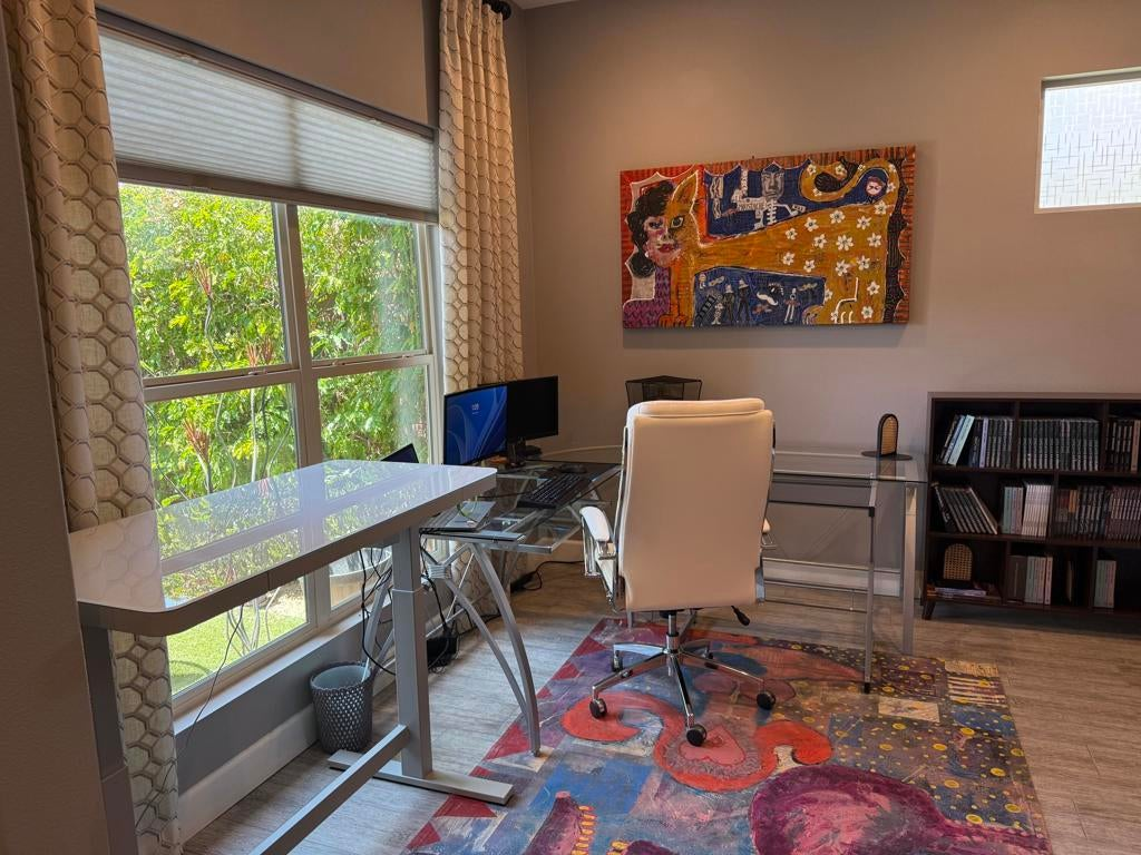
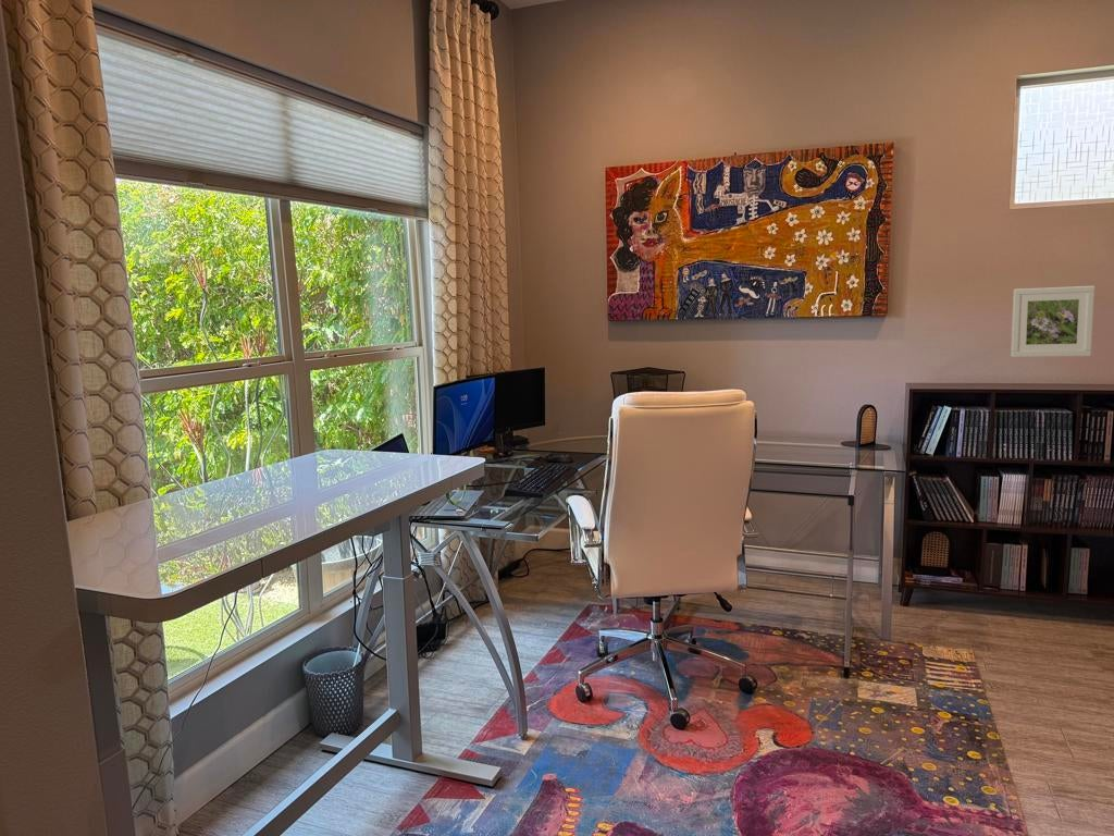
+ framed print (1051, 322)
